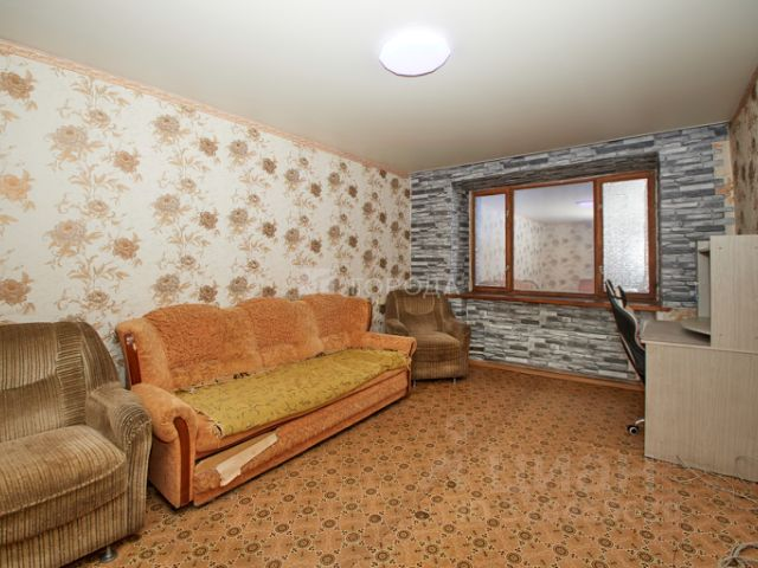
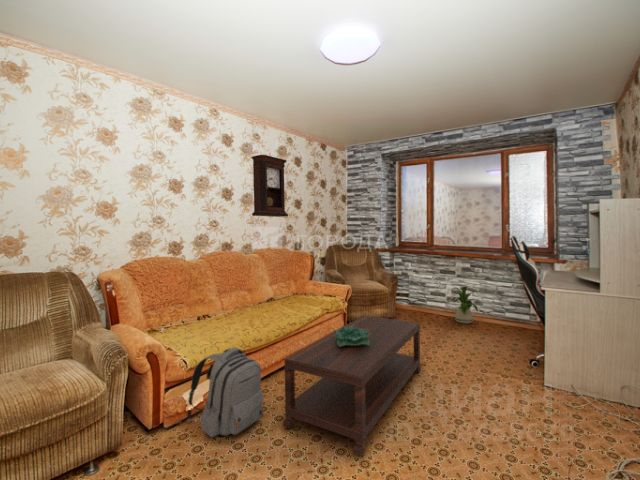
+ pendulum clock (271, 187)
+ house plant (465, 302)
+ decorative bowl (351, 336)
+ backpack (229, 384)
+ coffee table (363, 366)
